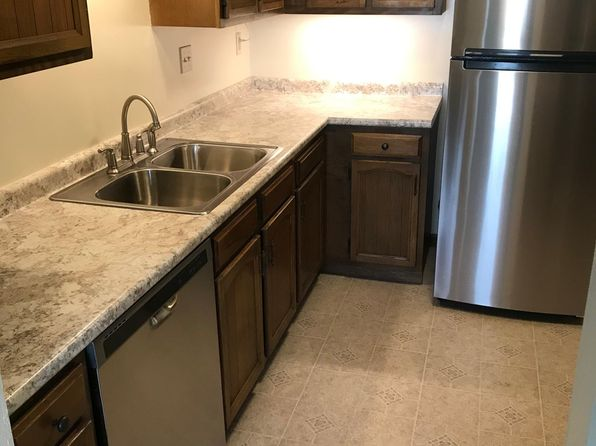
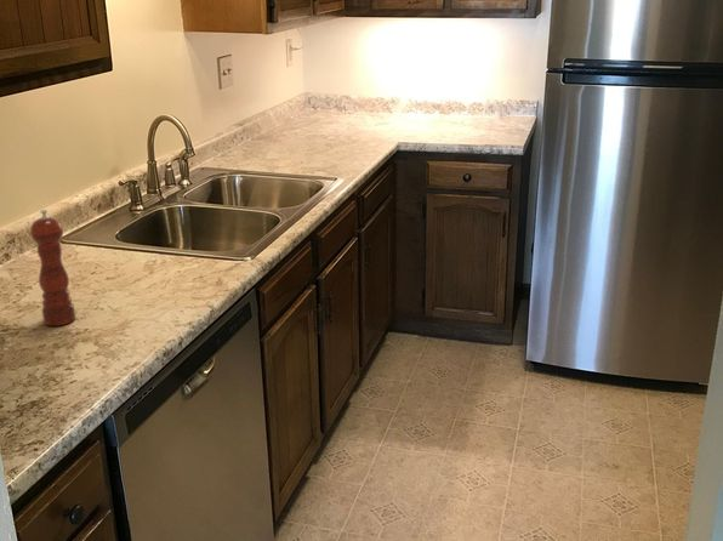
+ pepper mill (51, 266)
